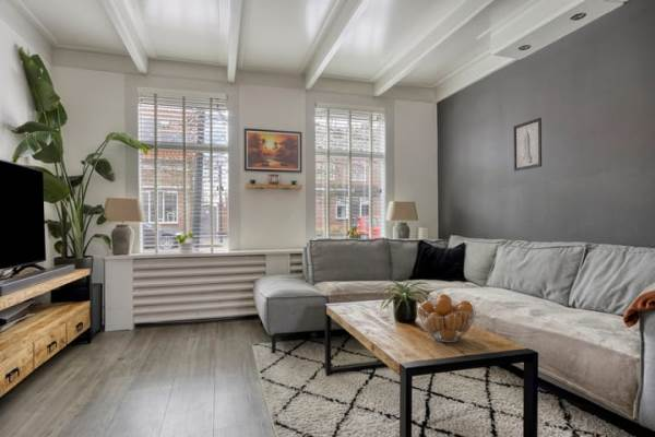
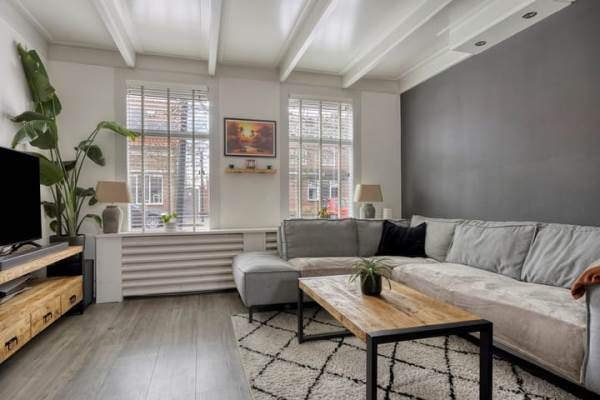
- wall art (526, 145)
- fruit basket (445, 317)
